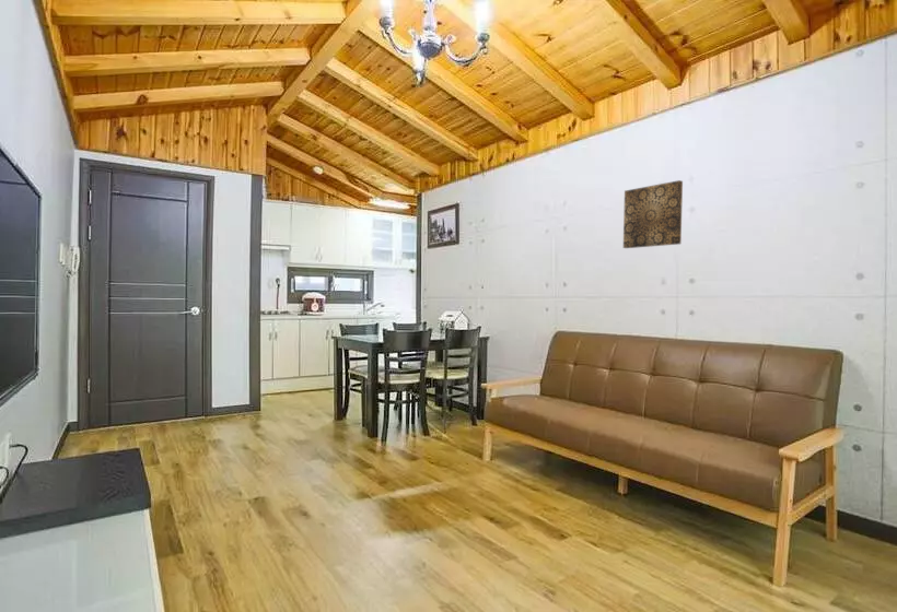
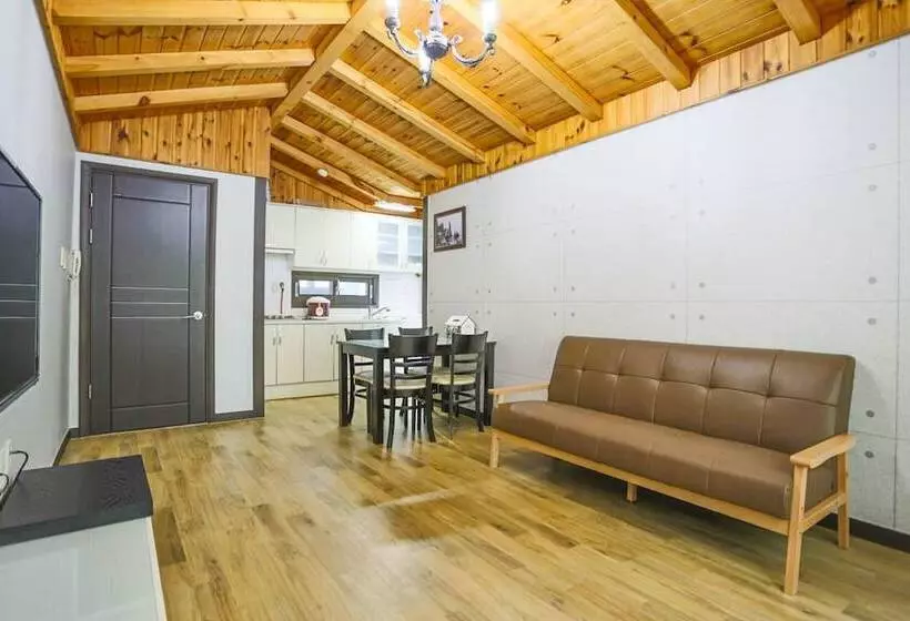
- wall art (651, 215)
